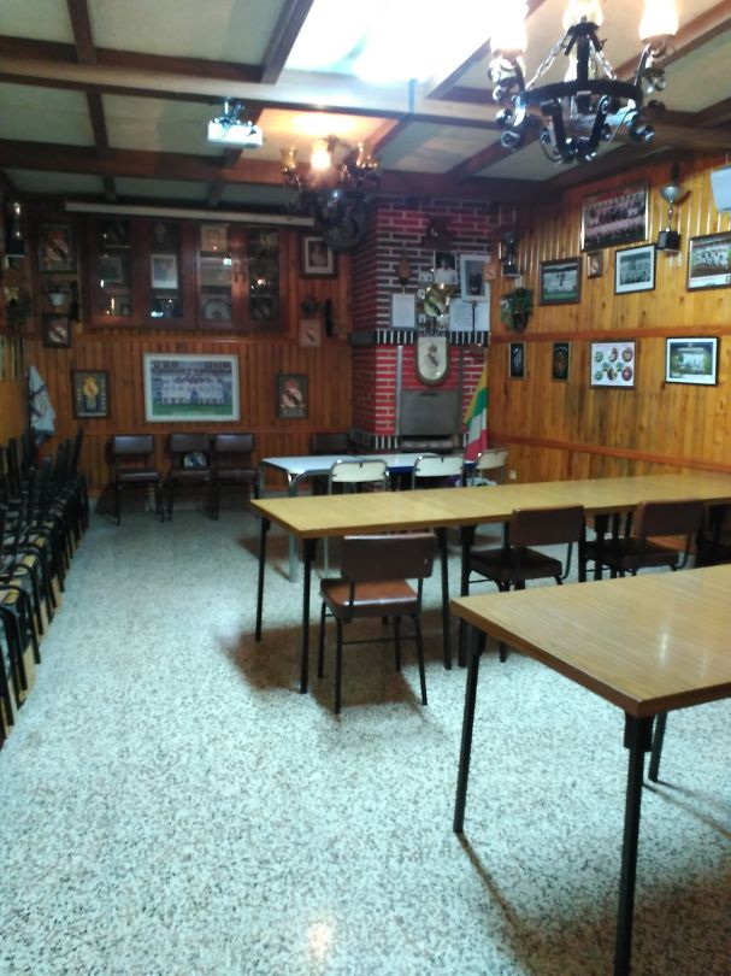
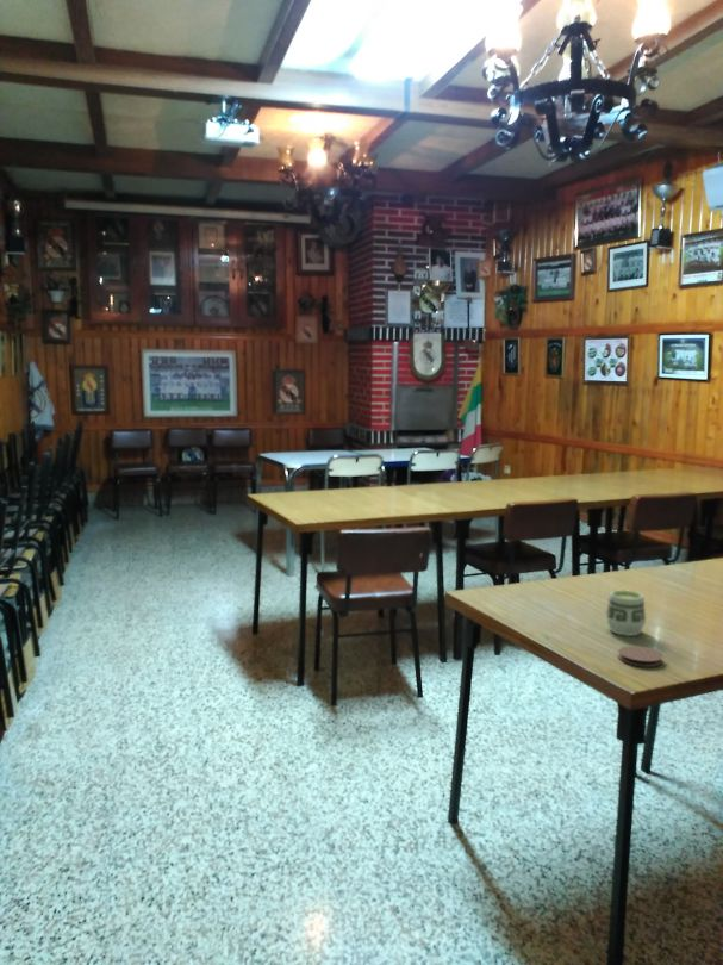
+ cup (625, 612)
+ coaster (640, 655)
